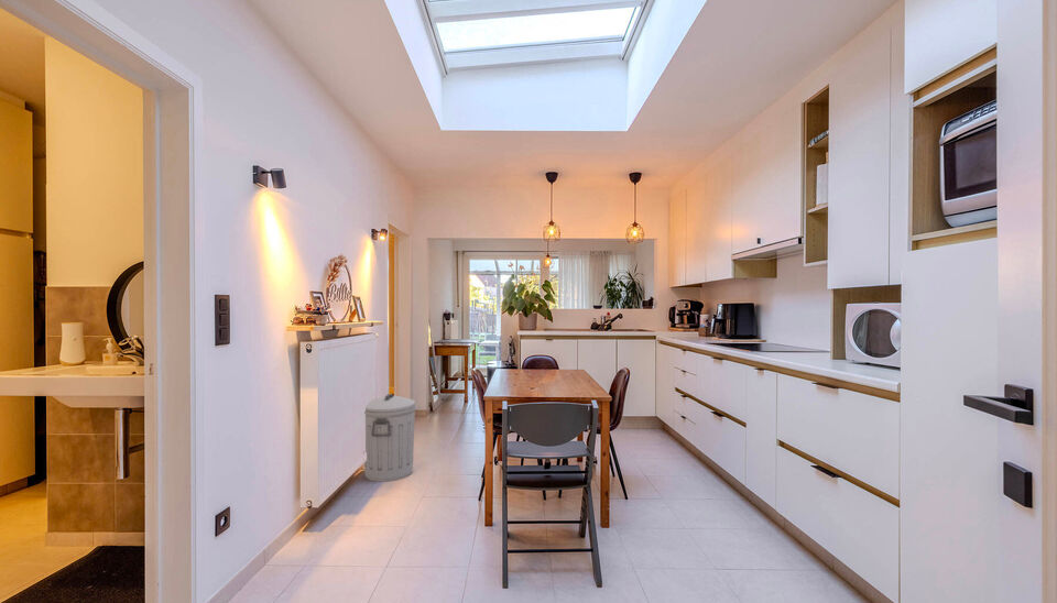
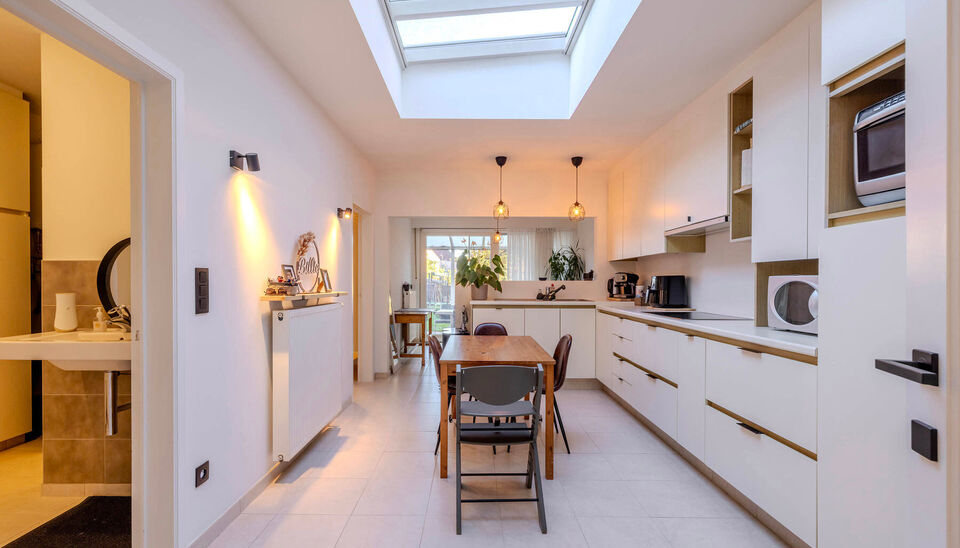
- trash can (389, 434)
